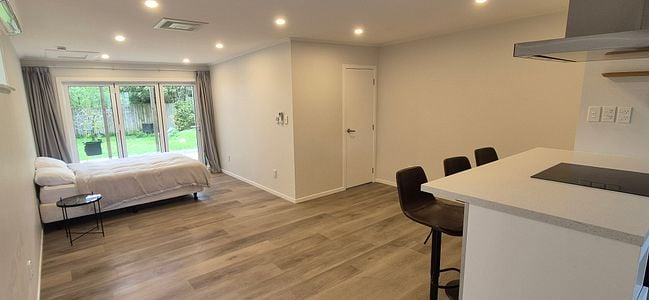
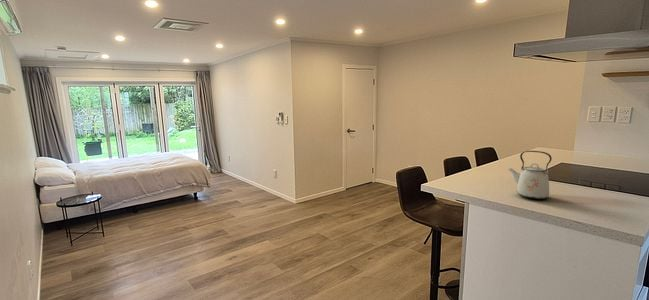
+ kettle (528, 173)
